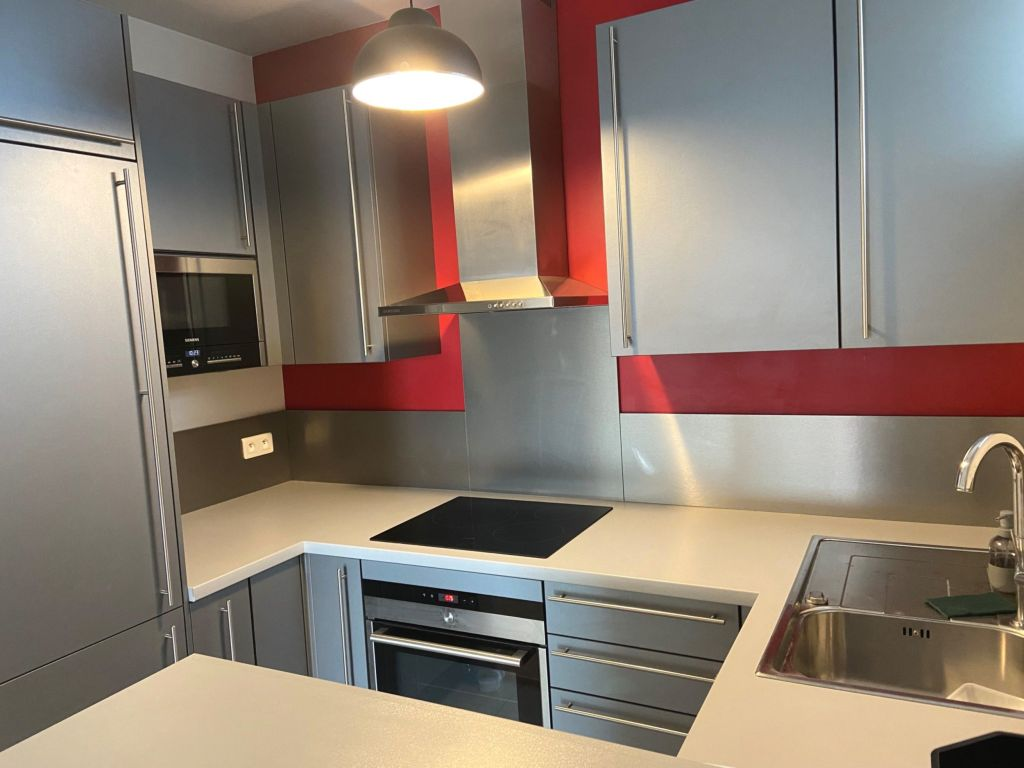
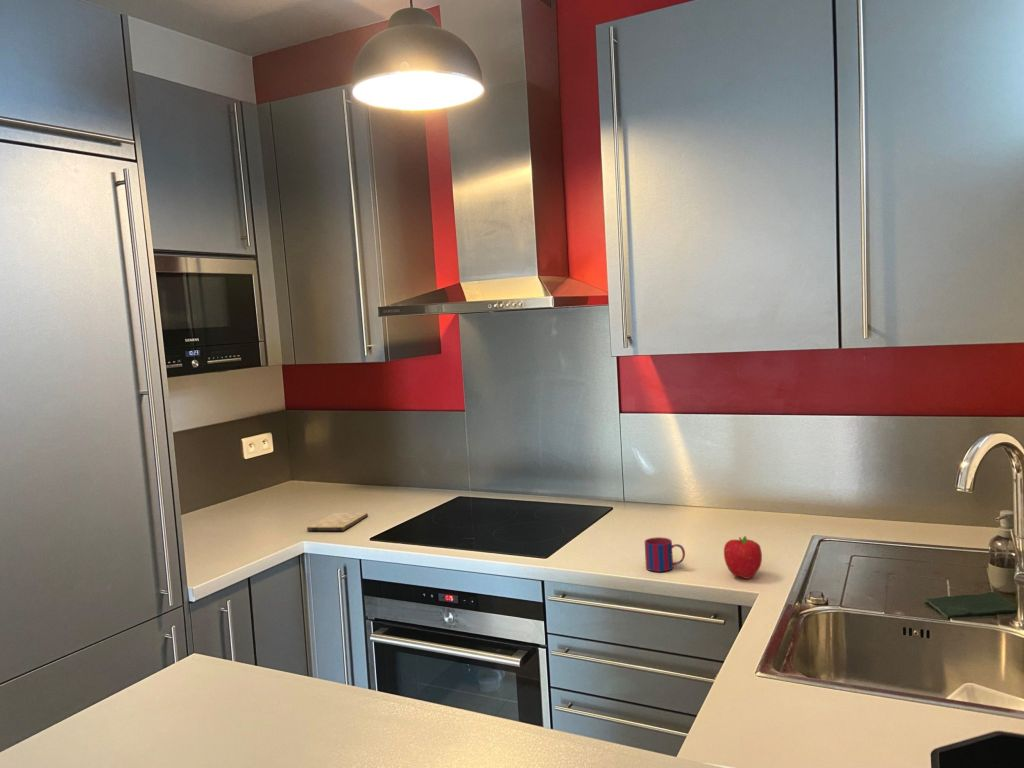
+ cutting board (338, 521)
+ fruit (742, 556)
+ mug (664, 555)
